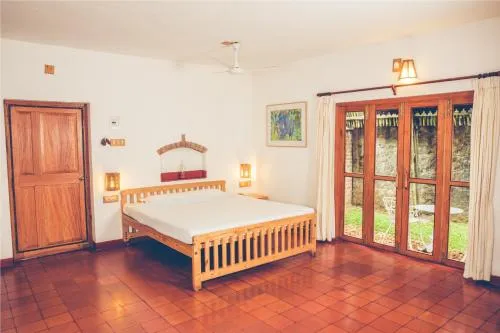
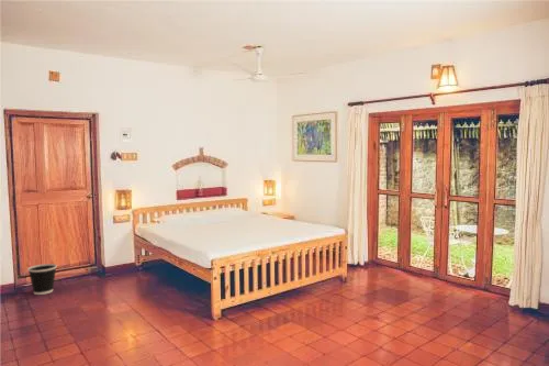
+ wastebasket (43, 279)
